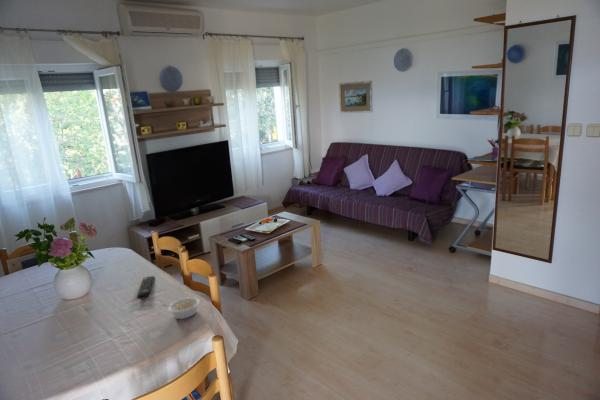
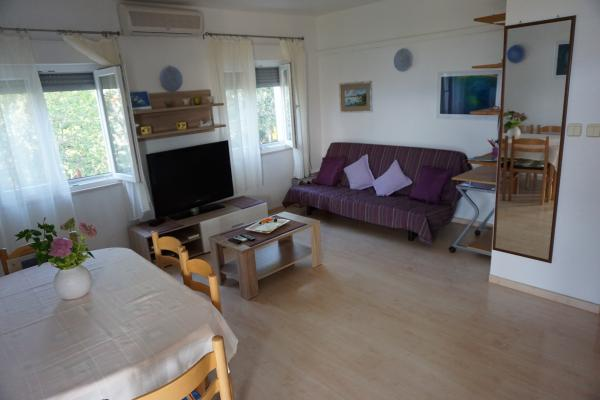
- legume (183, 308)
- remote control (146, 286)
